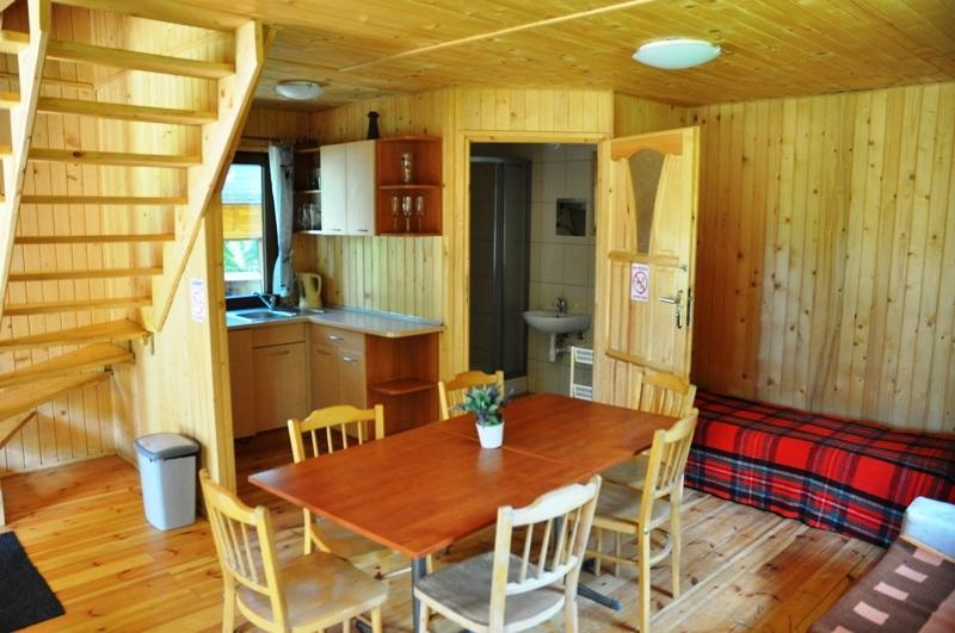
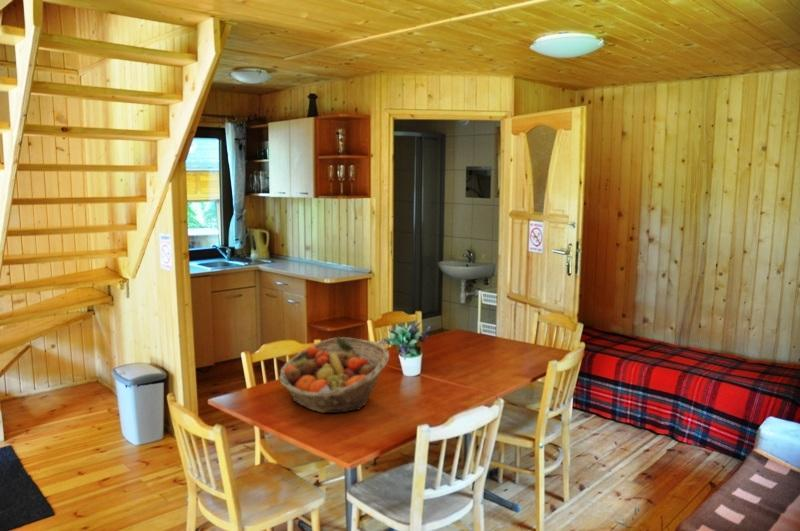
+ fruit basket (334, 373)
